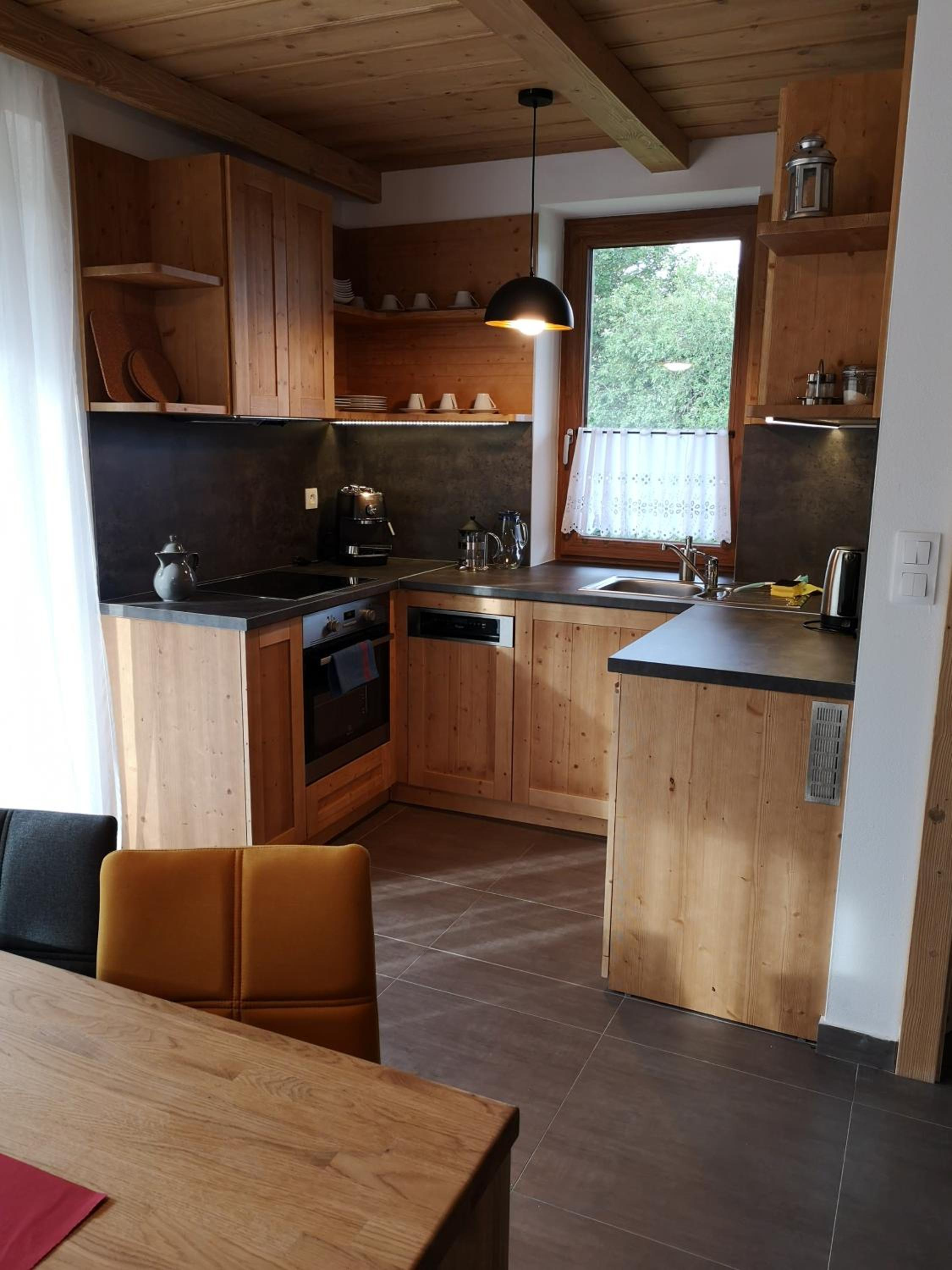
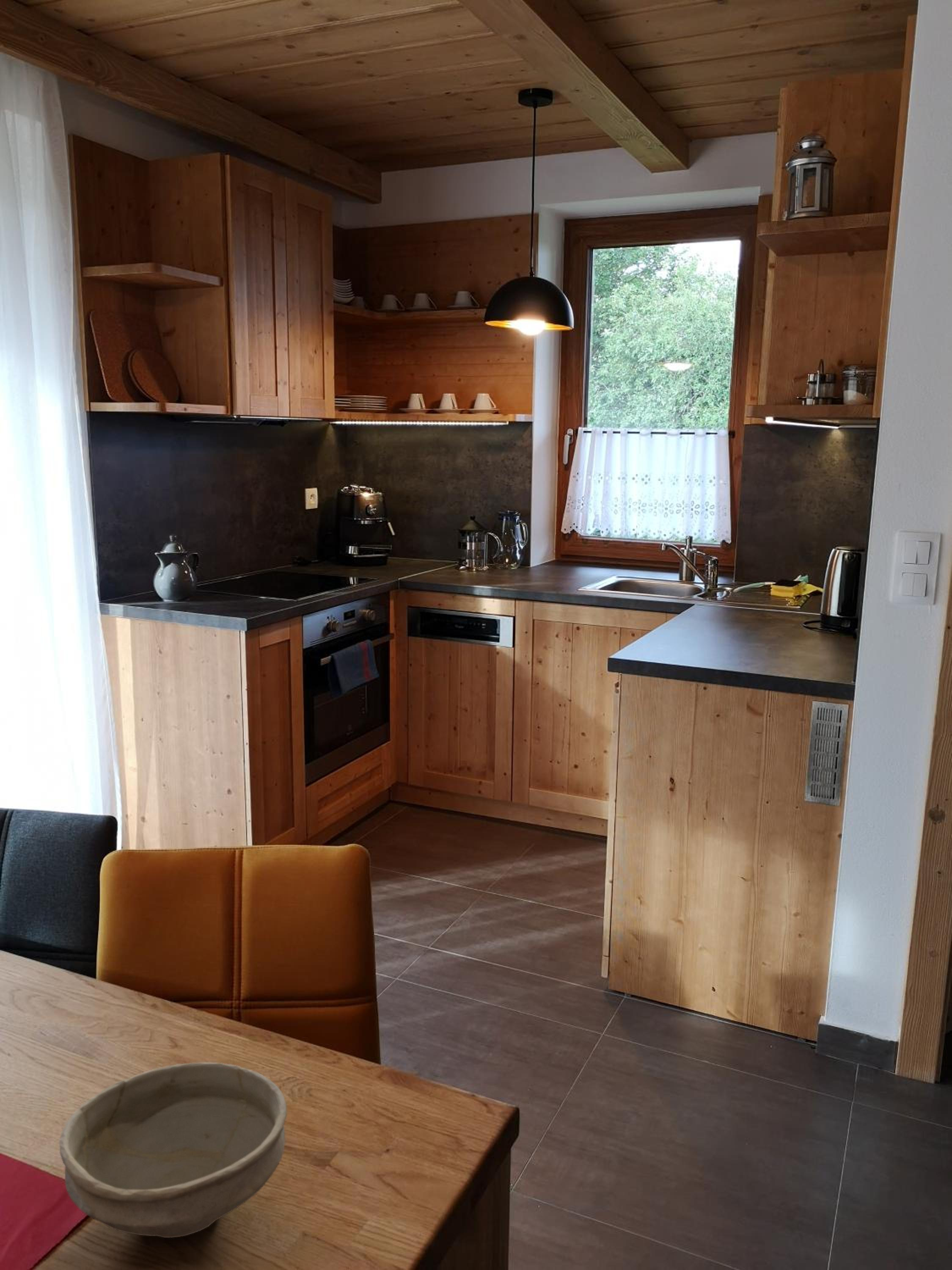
+ bowl (177, 1160)
